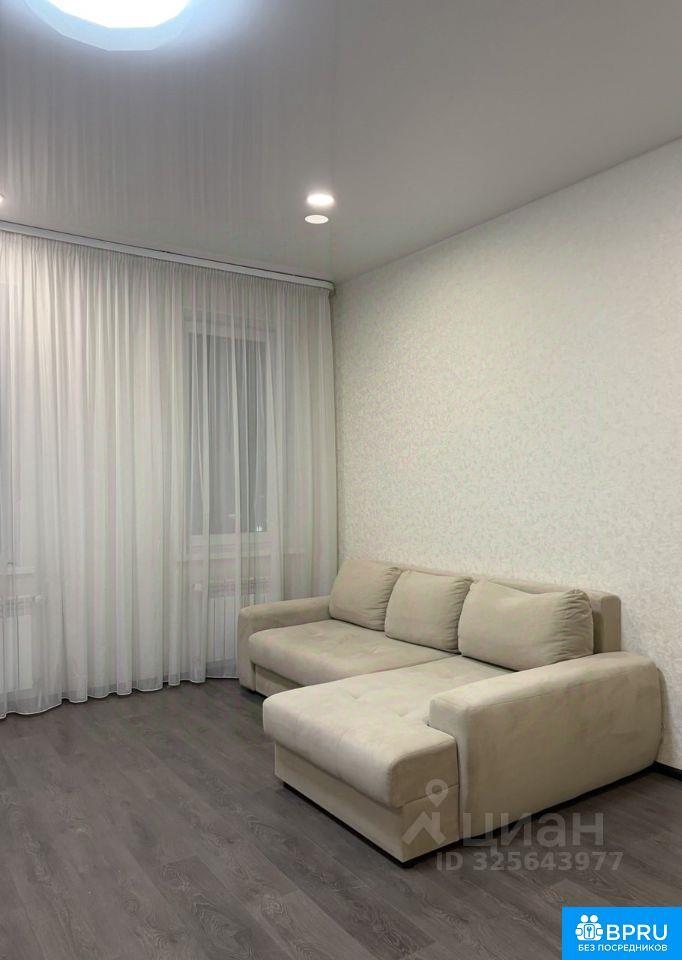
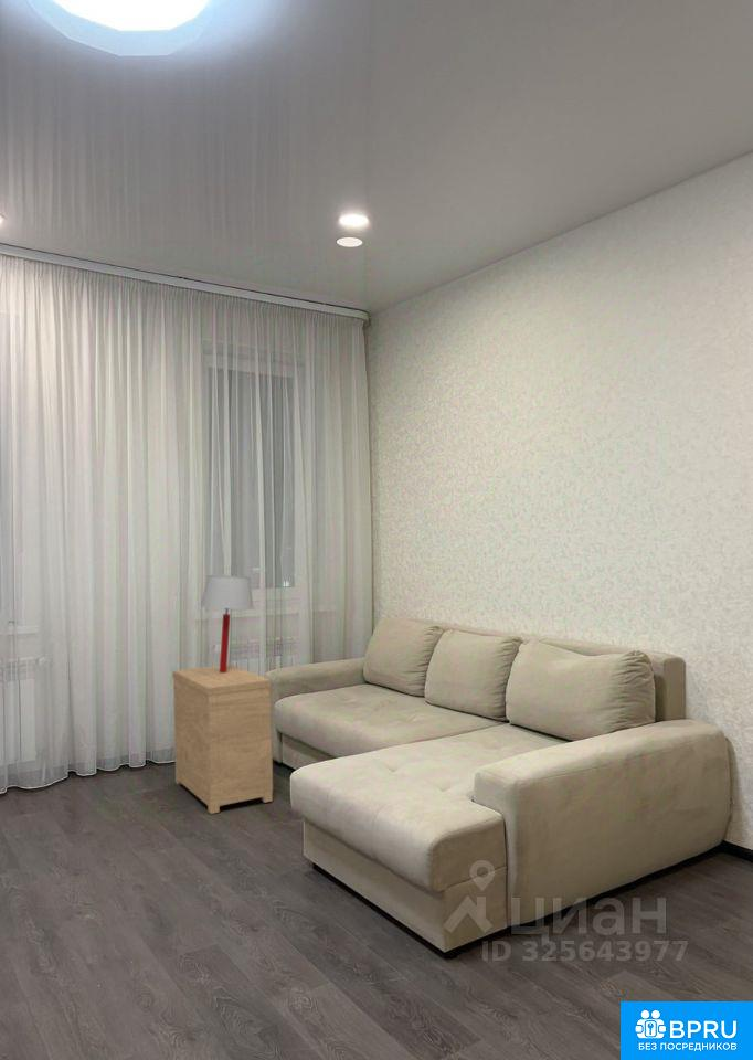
+ table lamp (223, 624)
+ side table (225, 732)
